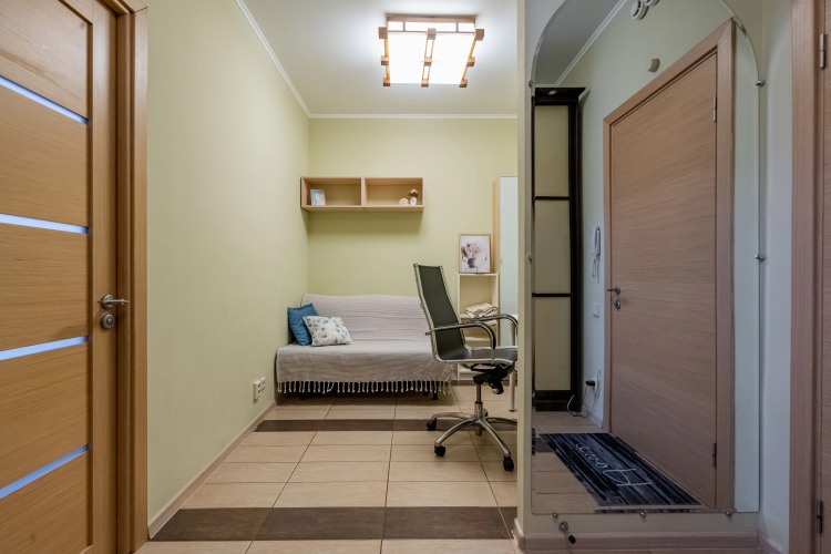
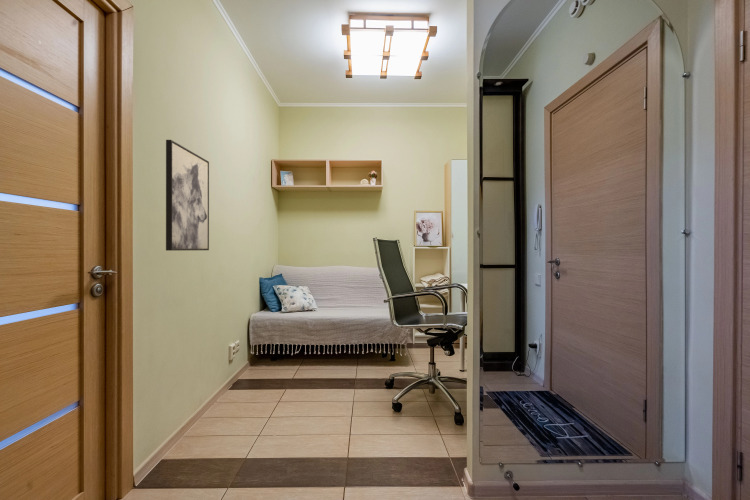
+ wall art (189, 201)
